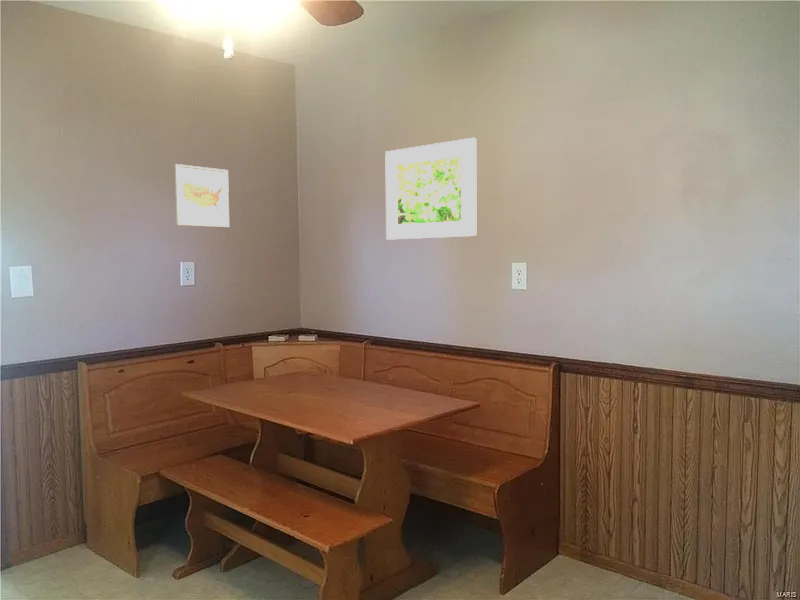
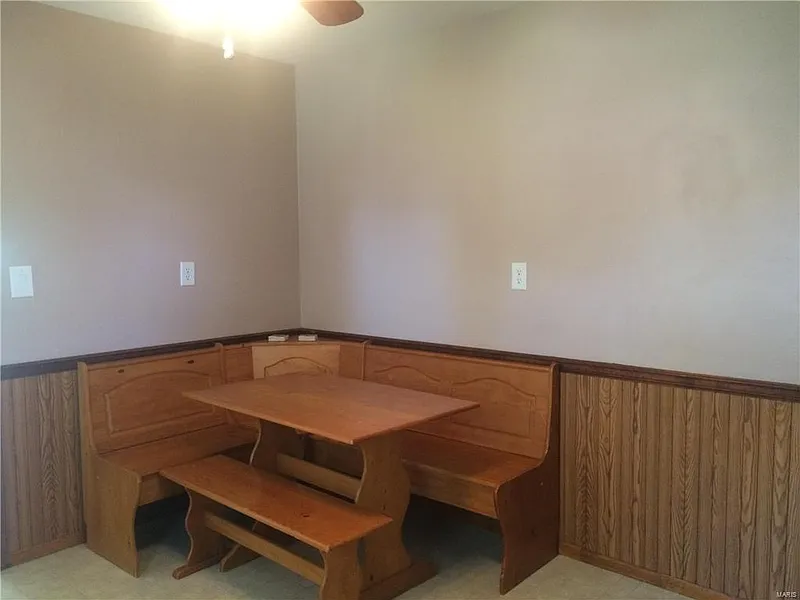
- wall art (202, 196)
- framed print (428, 191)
